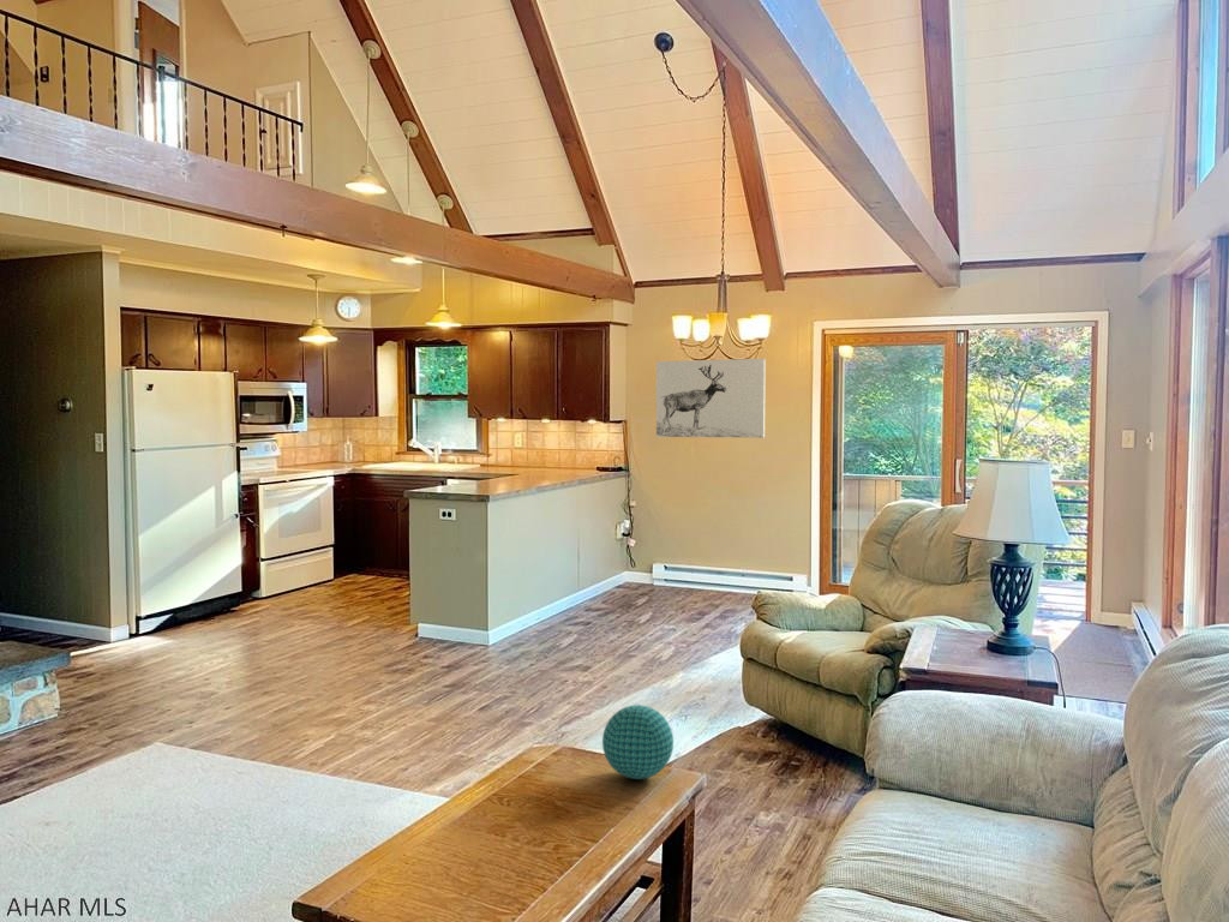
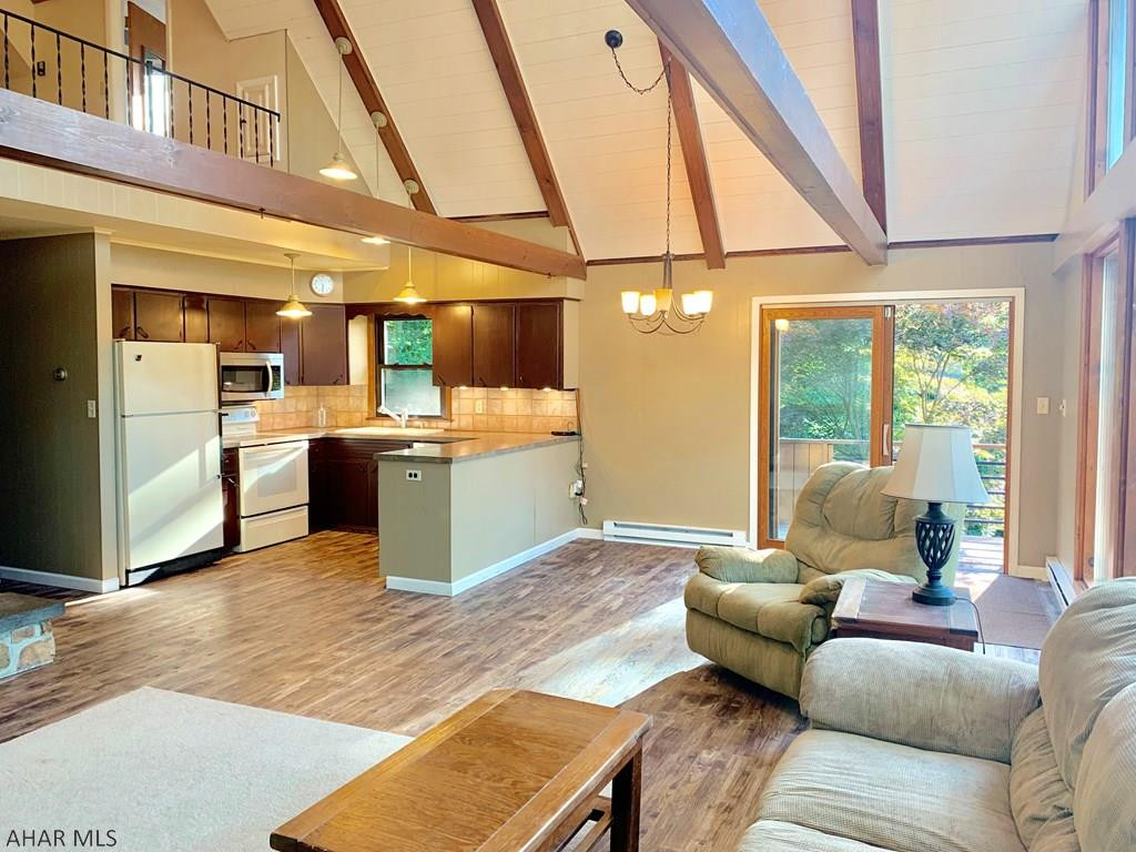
- decorative ball (637, 741)
- wall art (709, 399)
